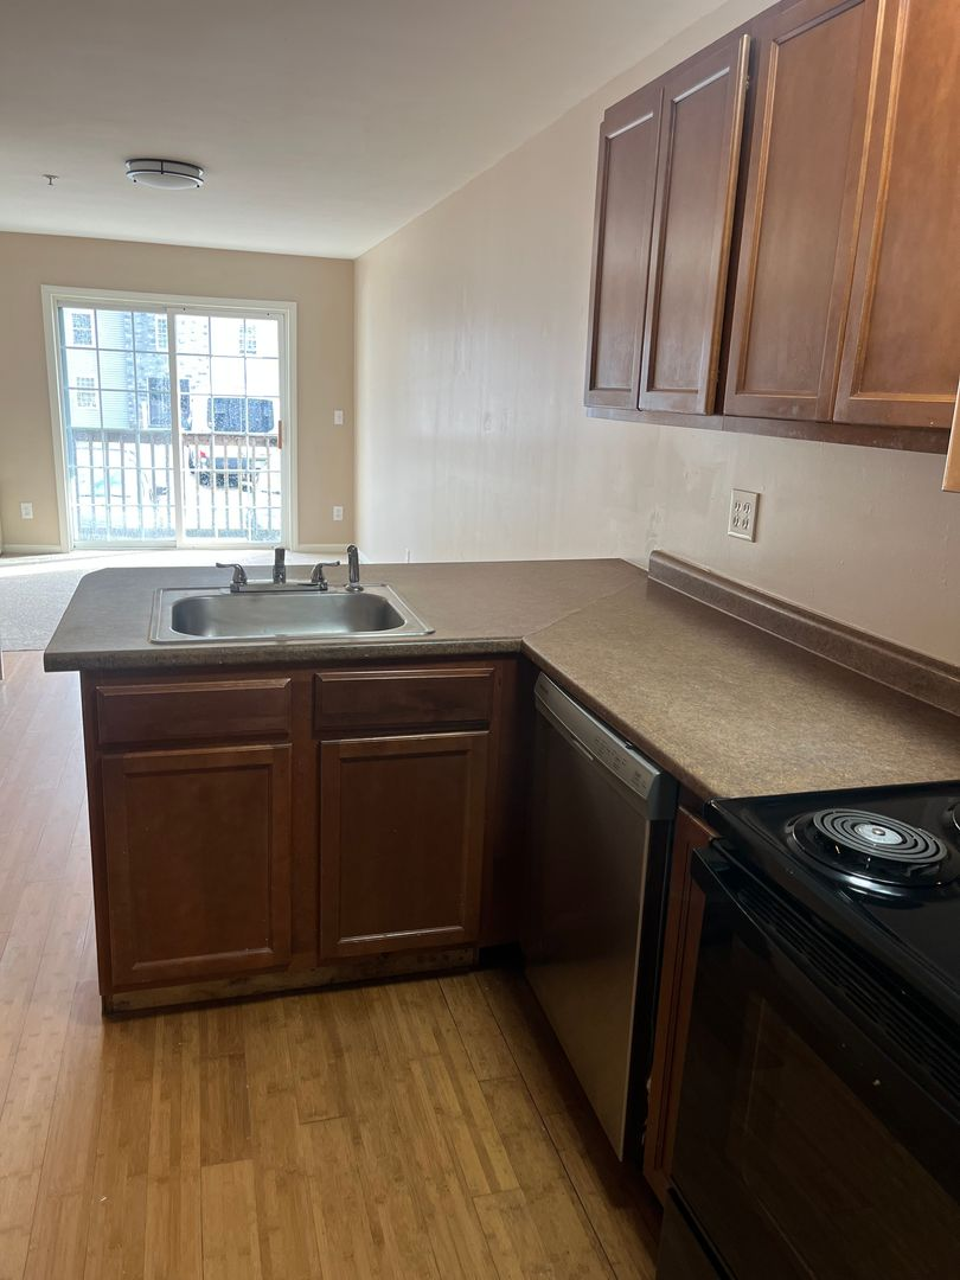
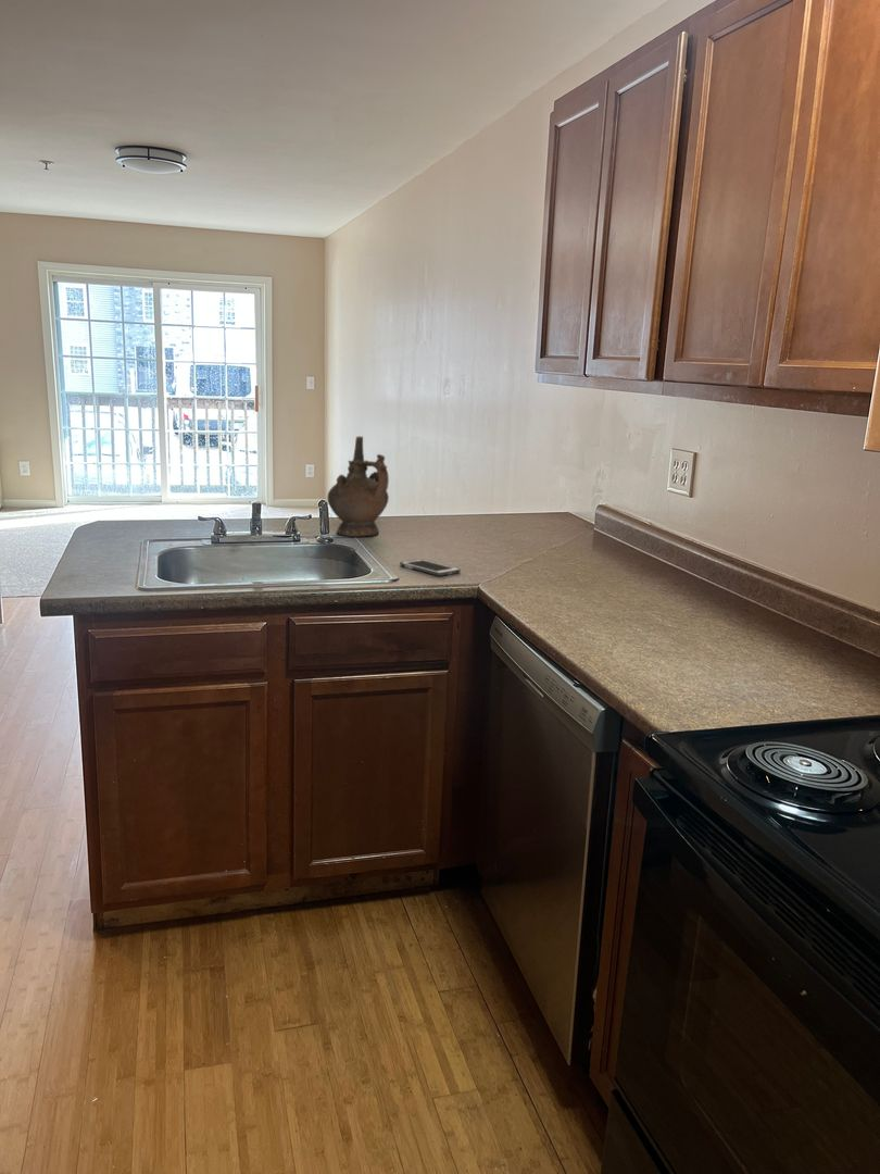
+ cell phone (429, 566)
+ ceremonial vessel (361, 485)
